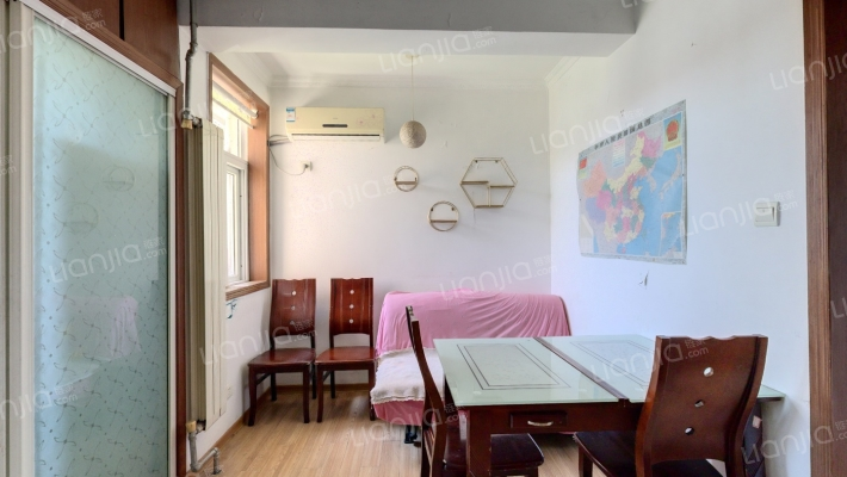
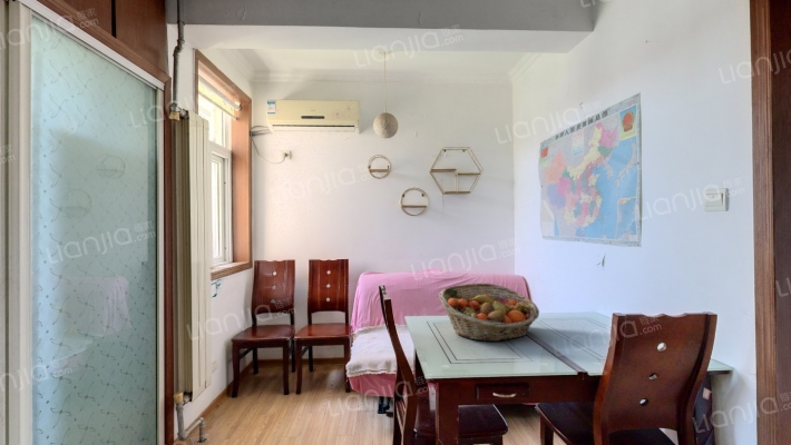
+ fruit basket (488, 309)
